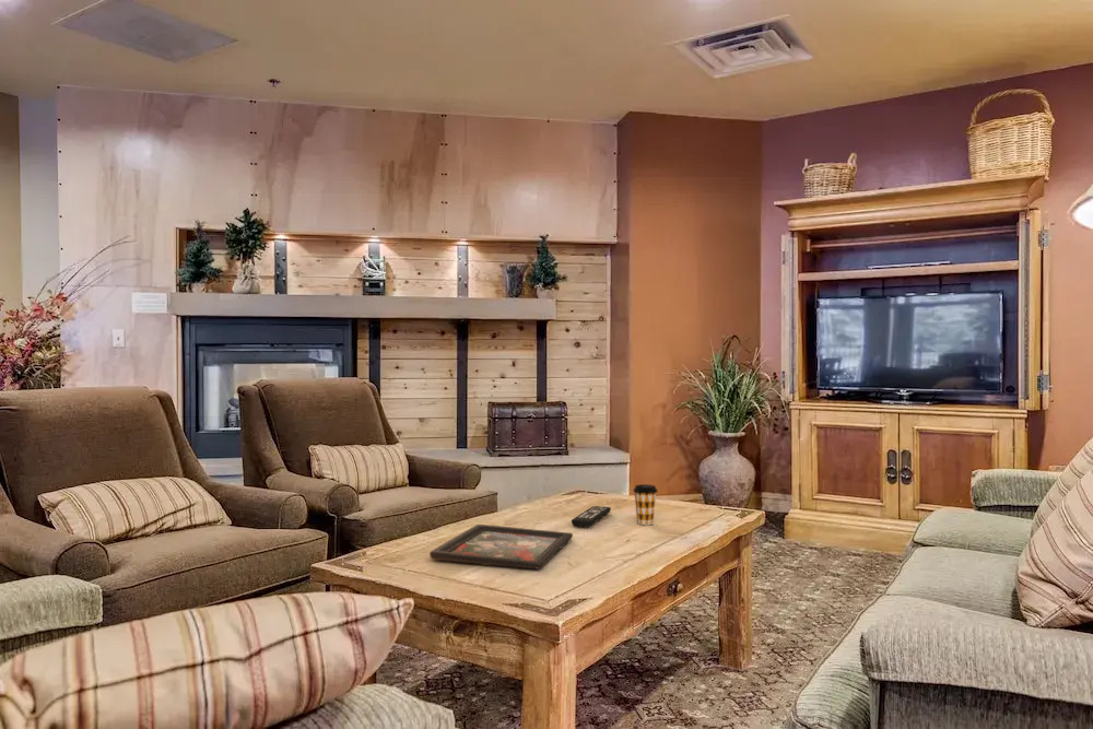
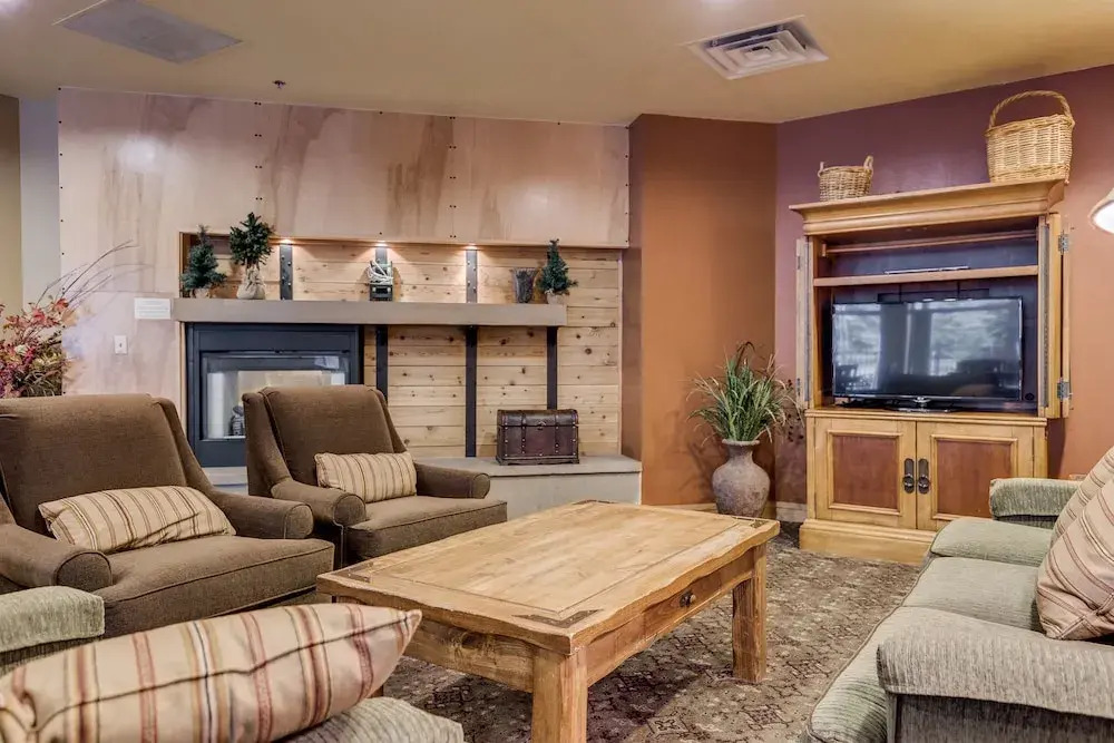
- decorative tray (505, 544)
- coffee cup (645, 504)
- remote control (591, 516)
